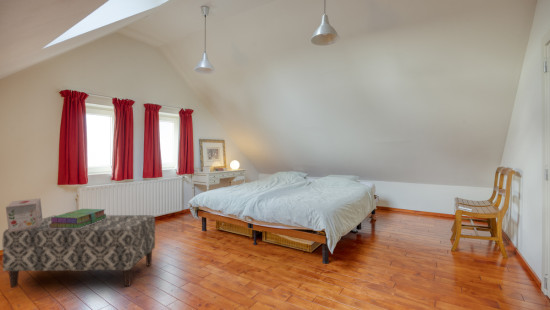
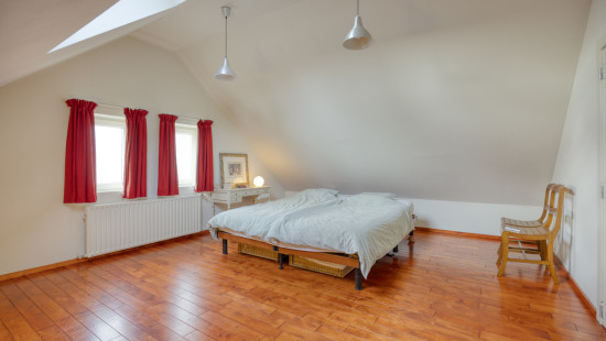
- bench (87, 248)
- stack of books (79, 217)
- decorative box (26, 215)
